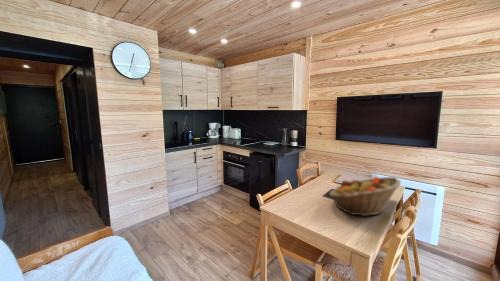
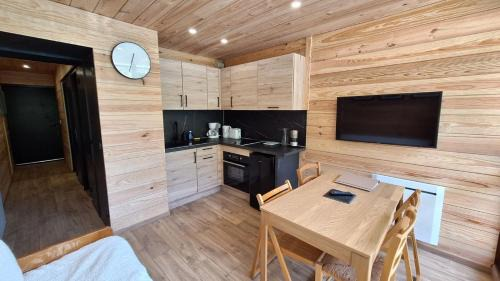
- fruit basket (363, 192)
